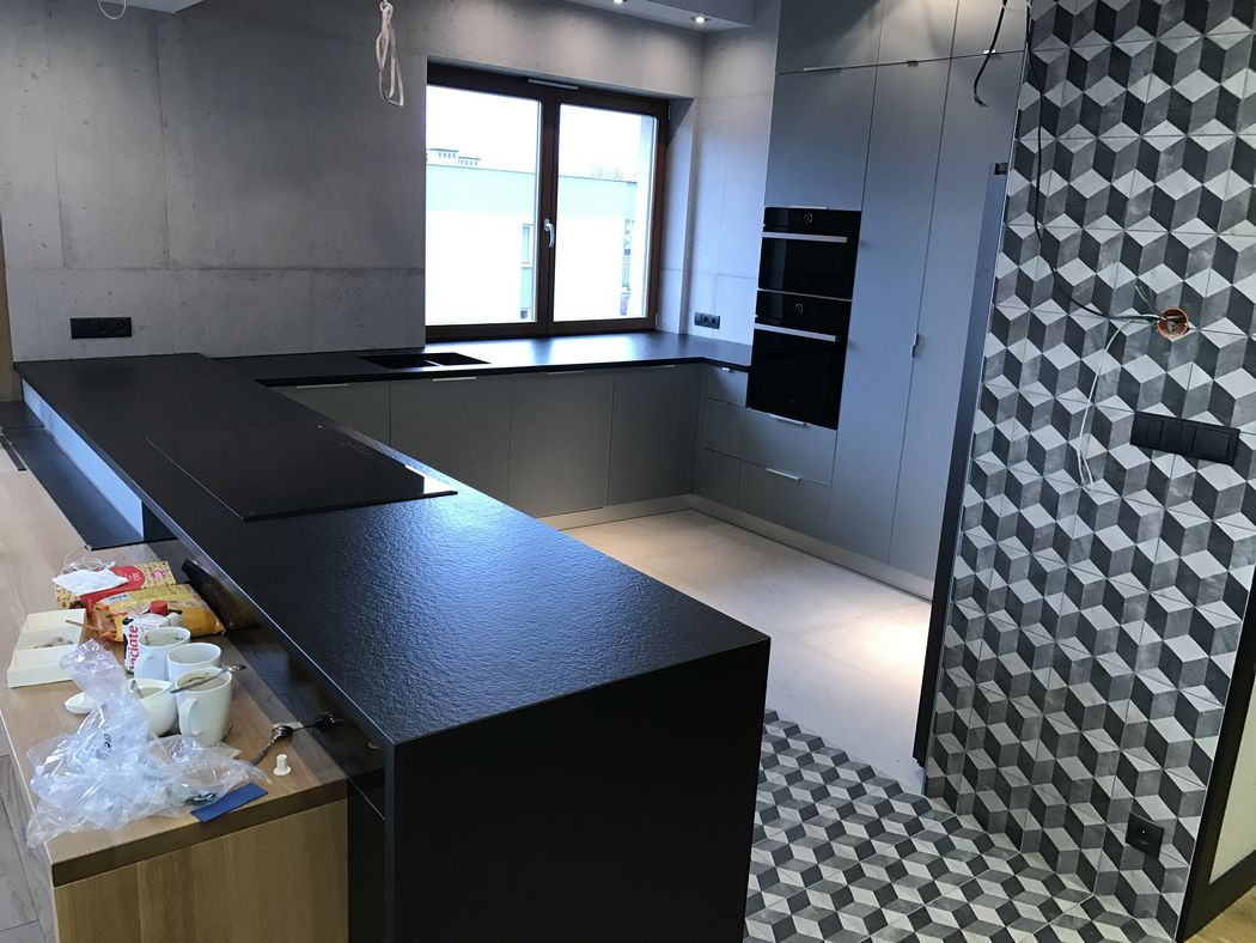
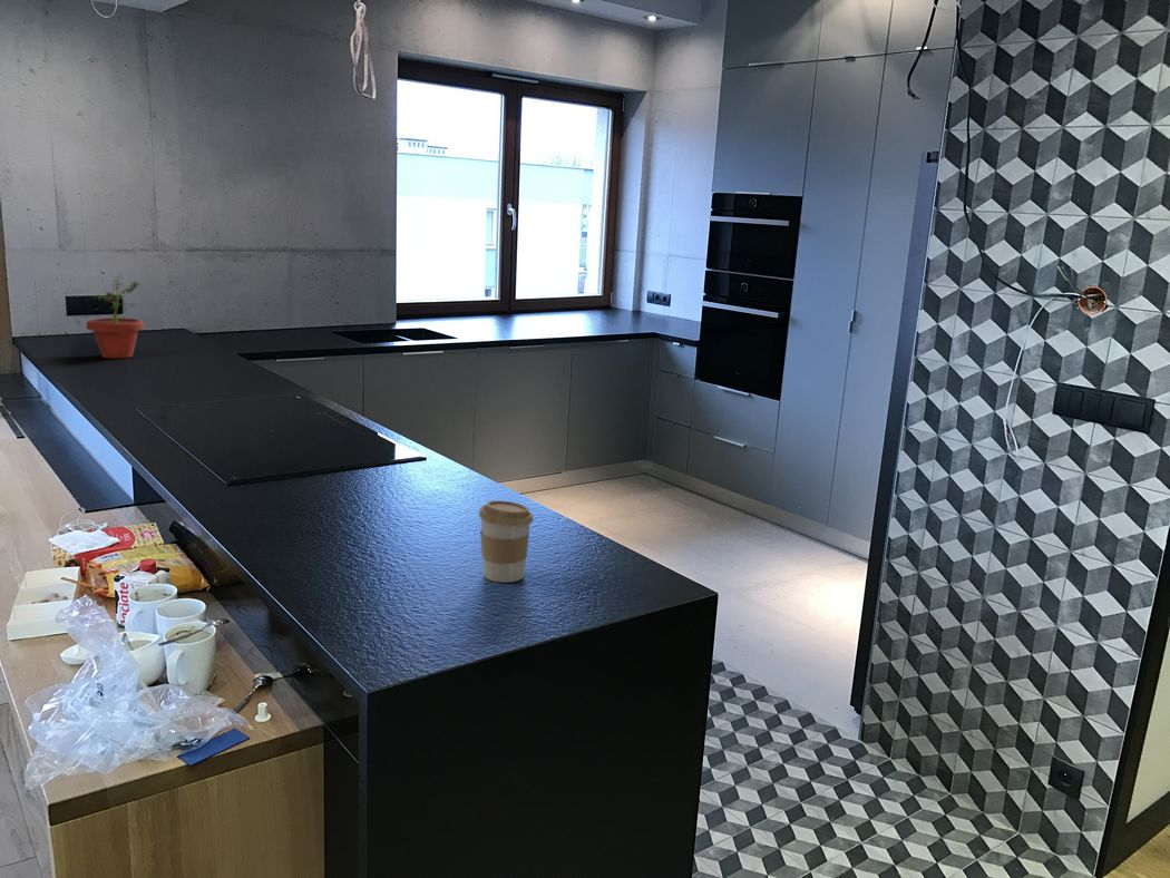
+ coffee cup (505, 539)
+ potted plant (116, 315)
